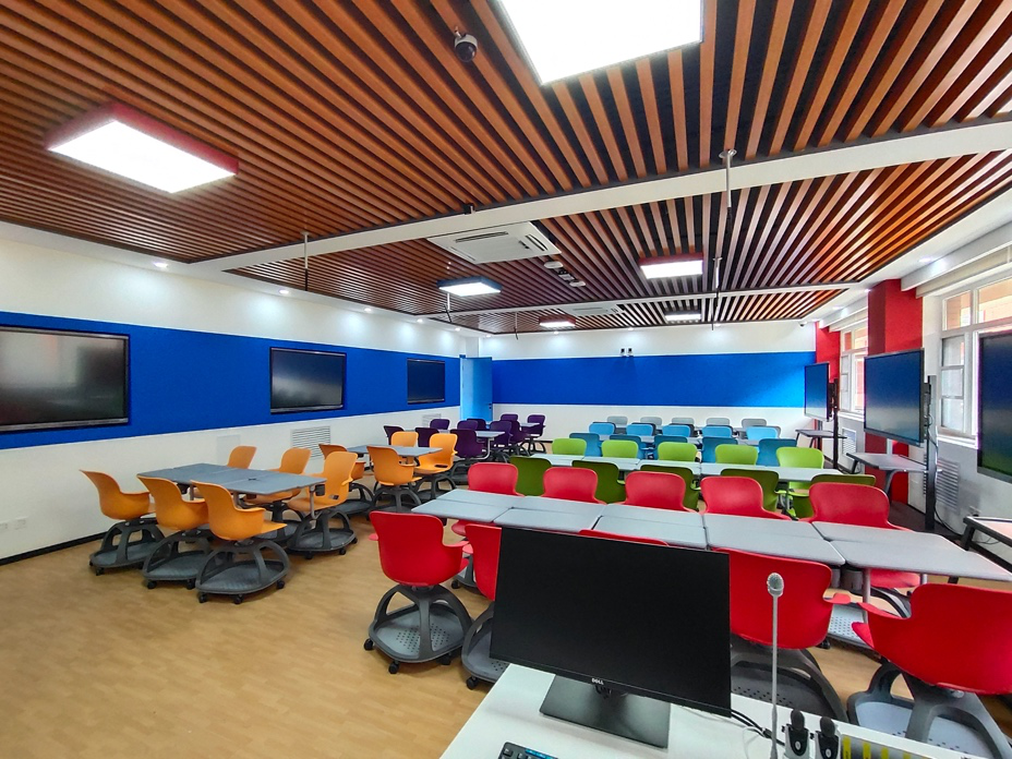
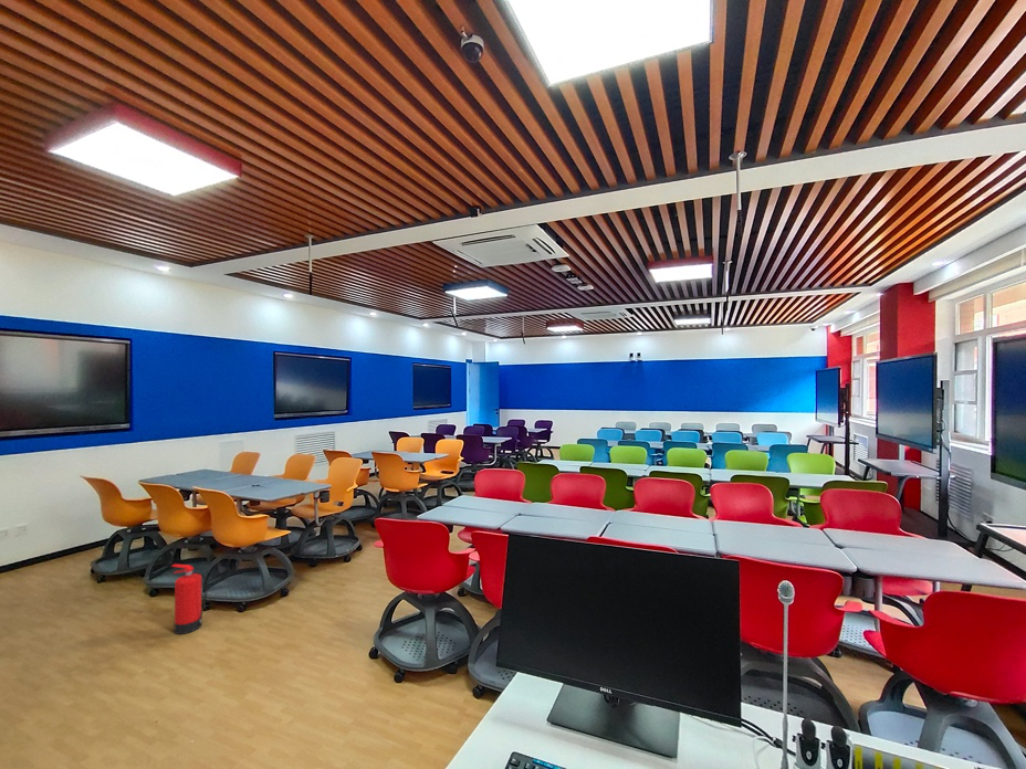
+ fire extinguisher (189, 597)
